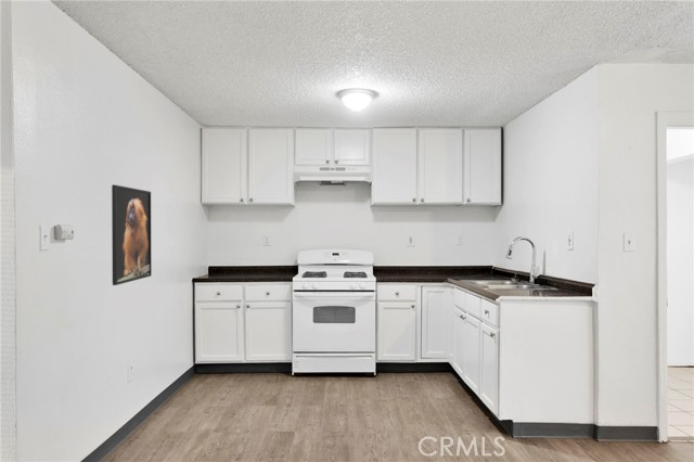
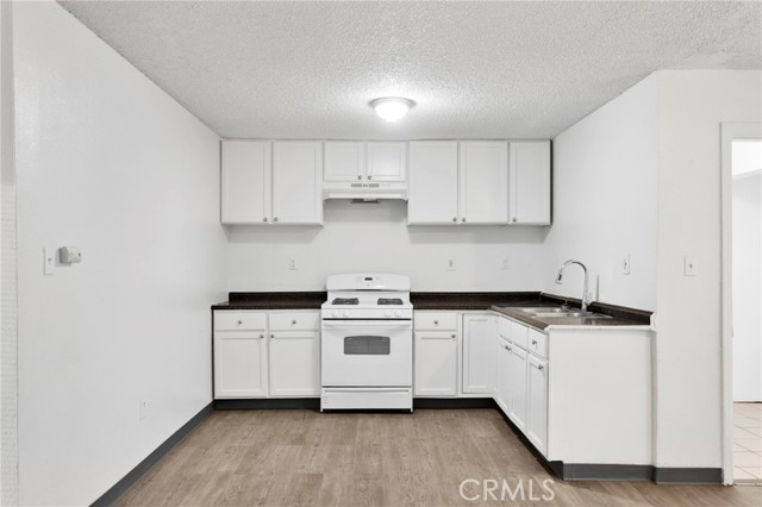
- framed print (133, 234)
